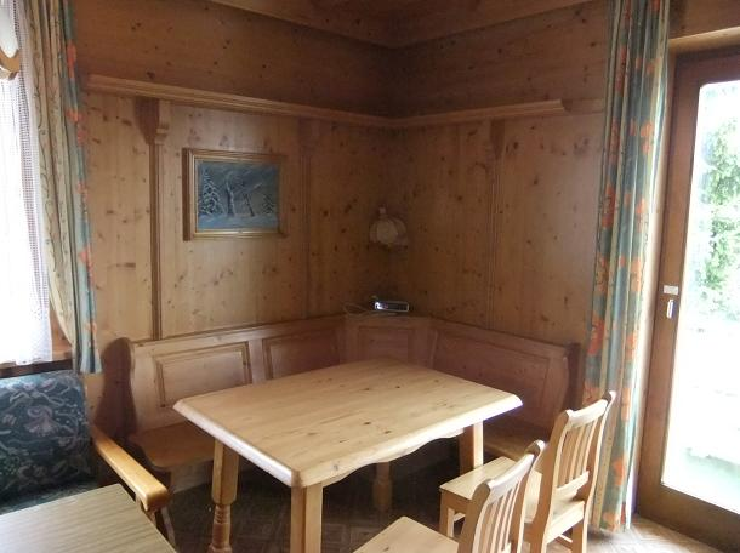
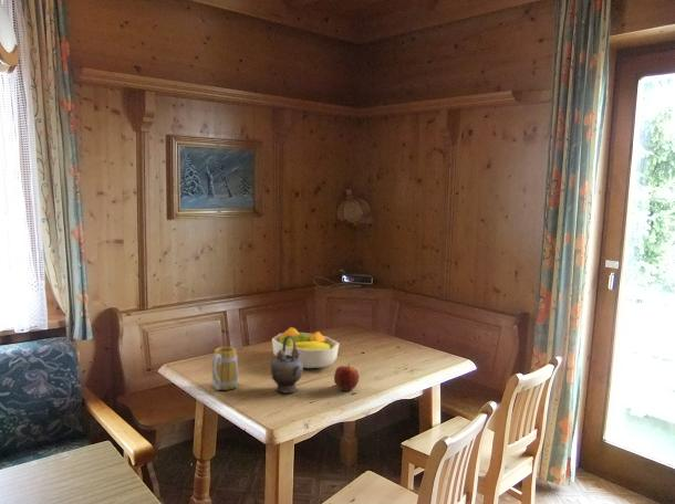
+ apple (345, 376)
+ fruit bowl (304, 346)
+ teapot (289, 364)
+ mug (221, 368)
